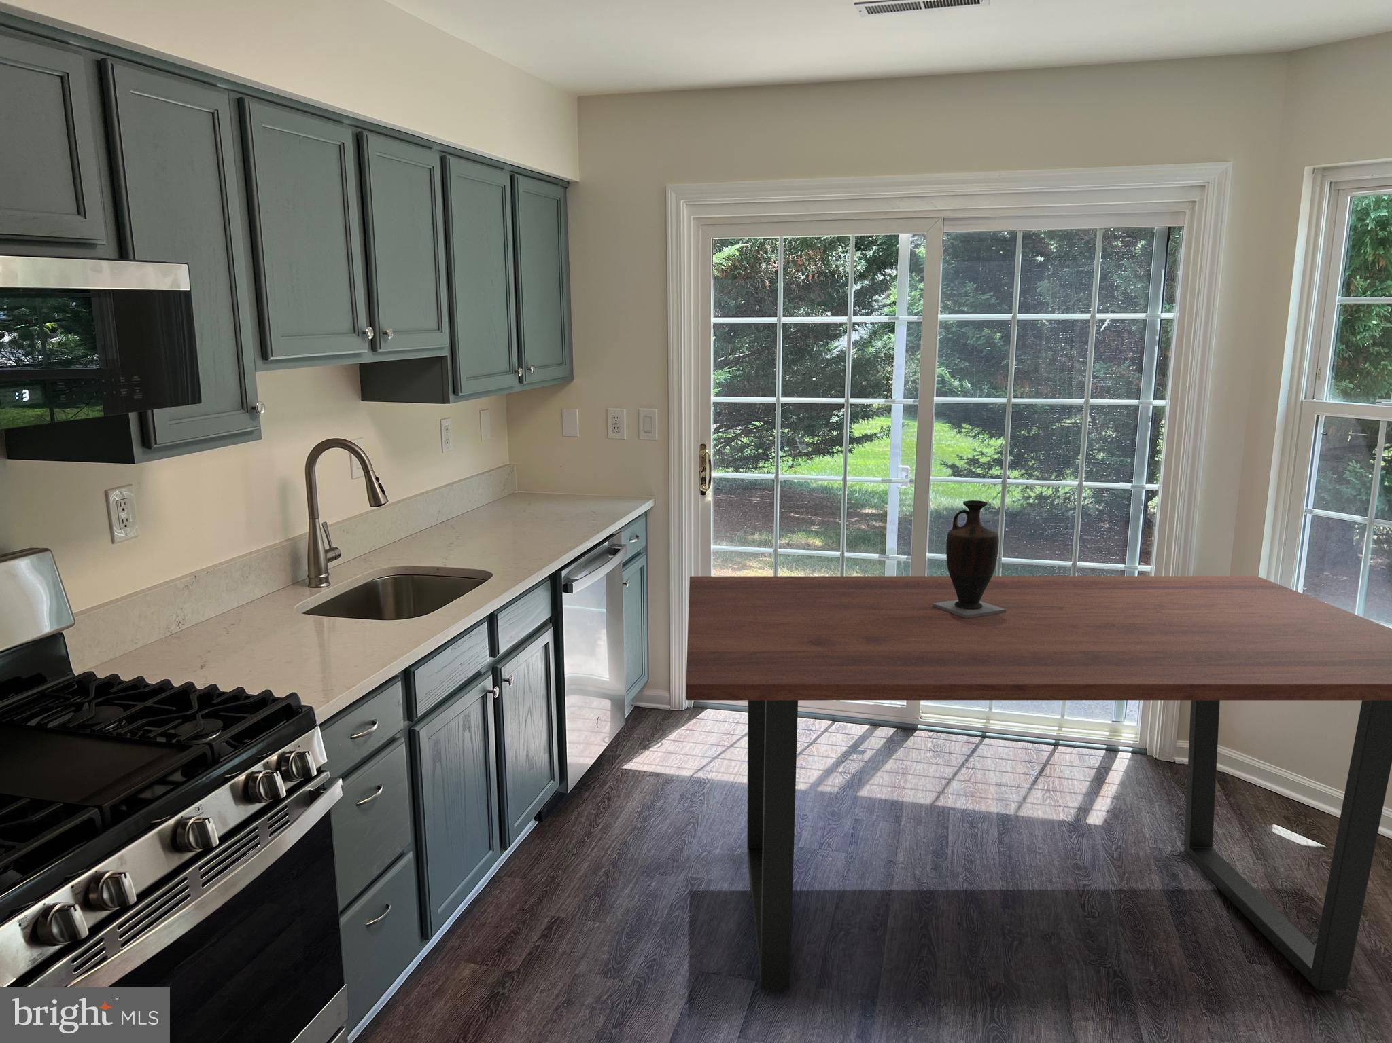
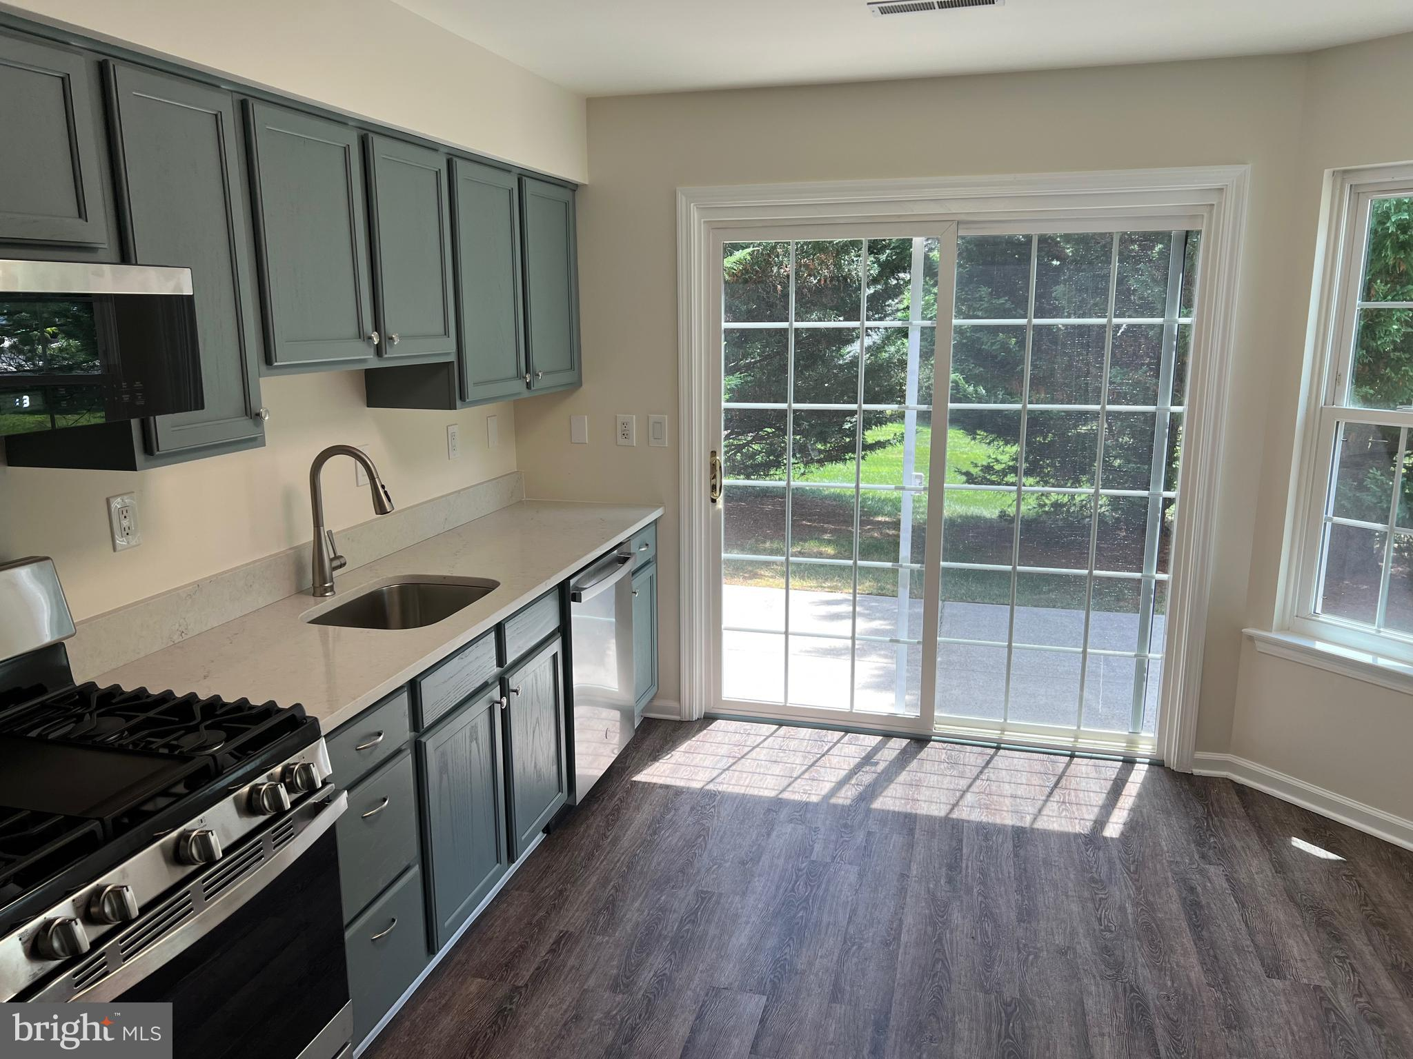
- vase (971, 555)
- dining table (1019, 700)
